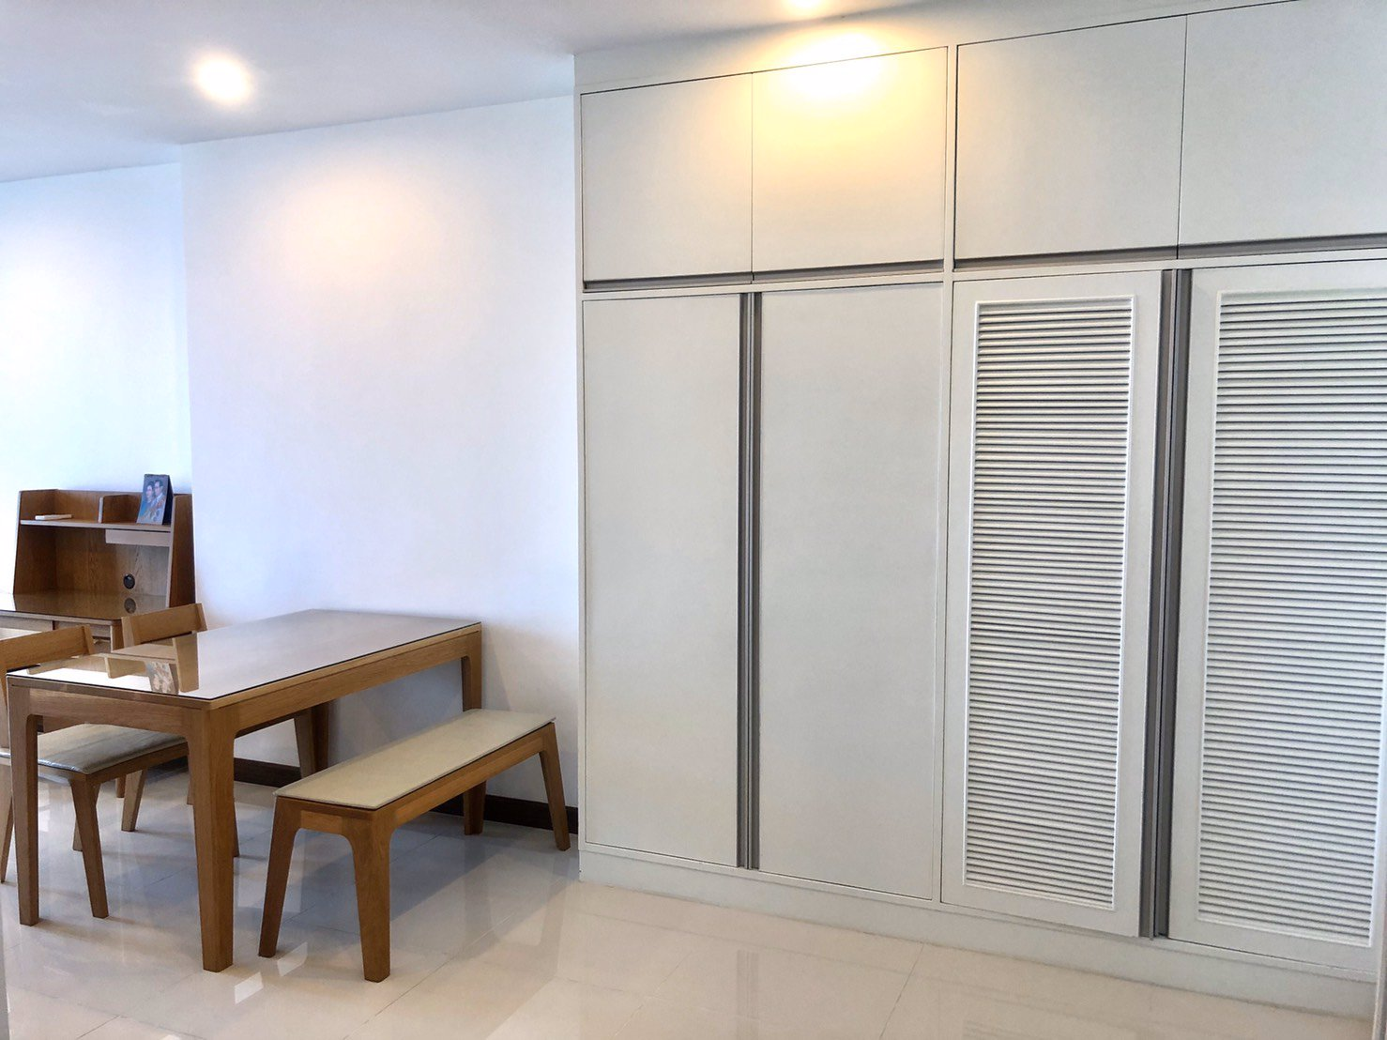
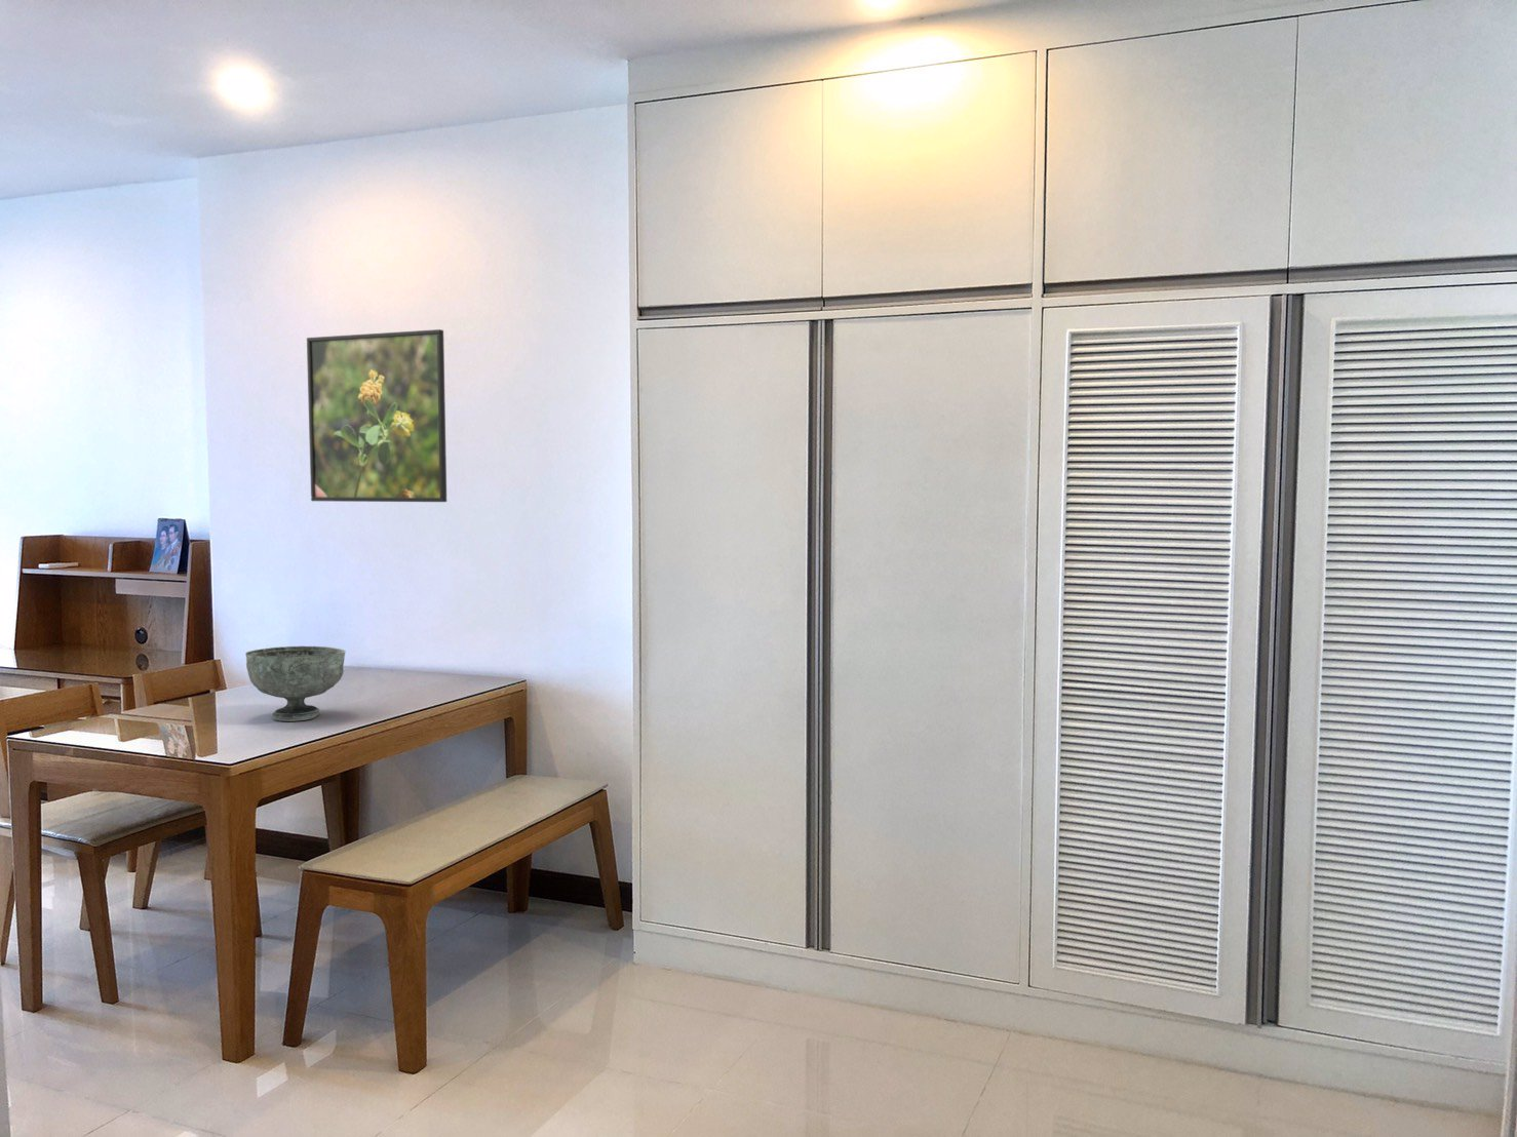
+ decorative bowl (295, 682)
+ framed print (375, 418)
